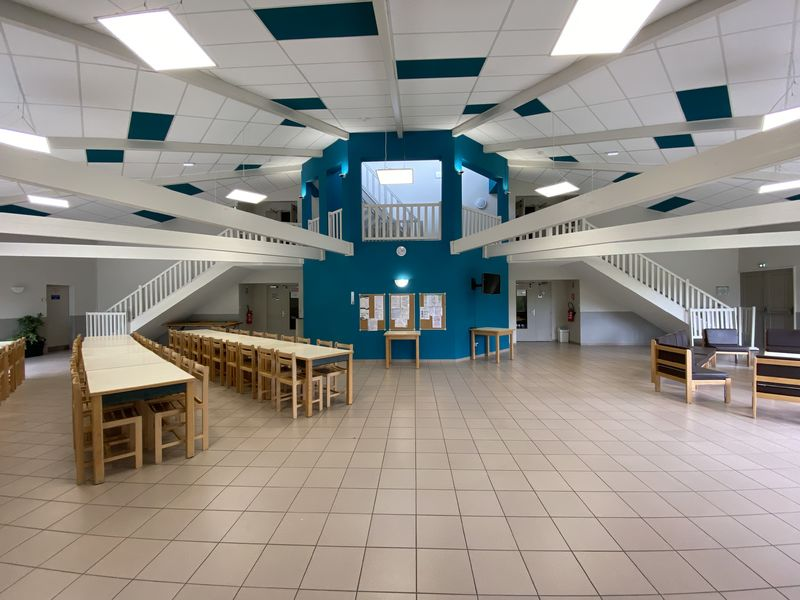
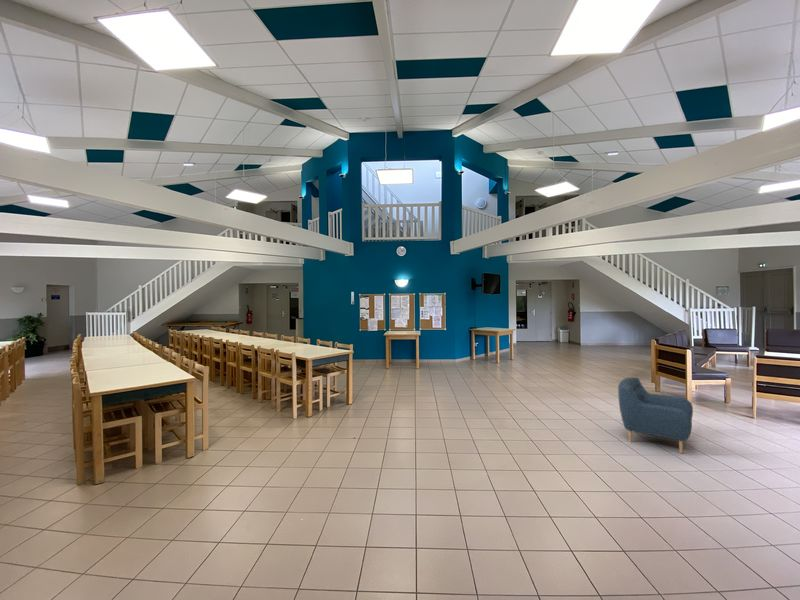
+ armchair (659, 413)
